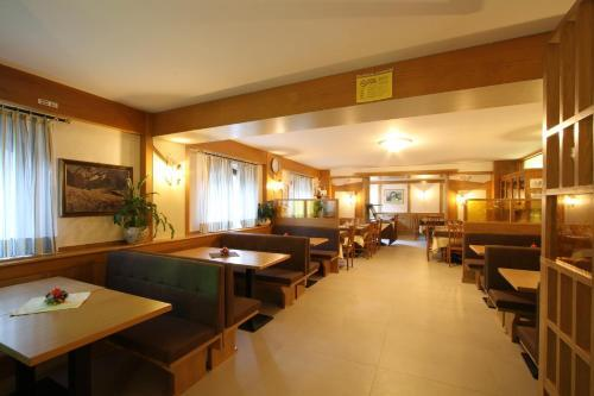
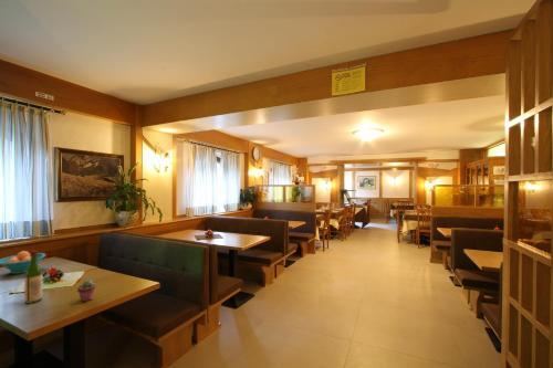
+ fruit bowl (22, 261)
+ wine bottle (33, 275)
+ potted succulent (86, 290)
